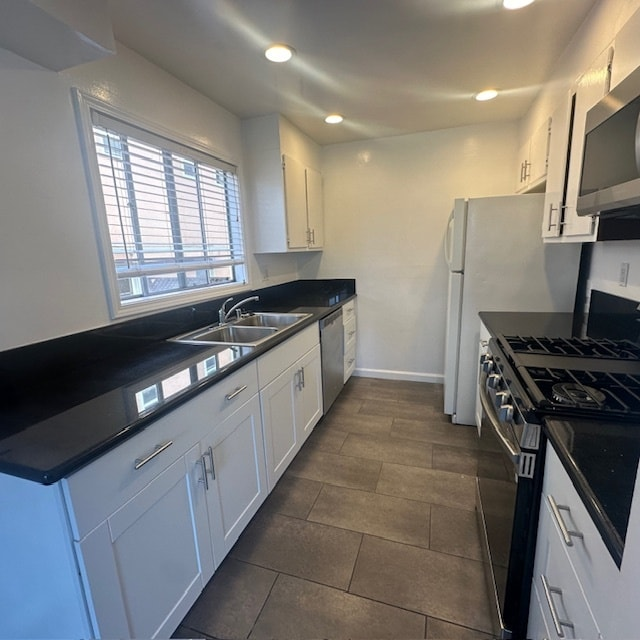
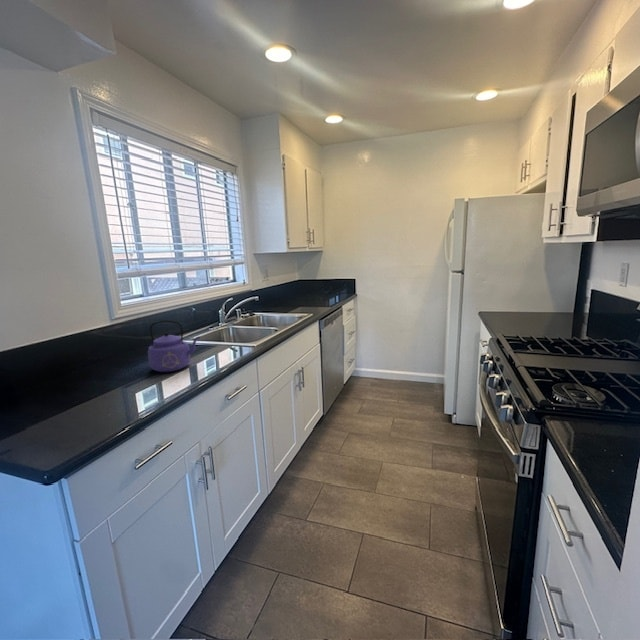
+ kettle (174, 344)
